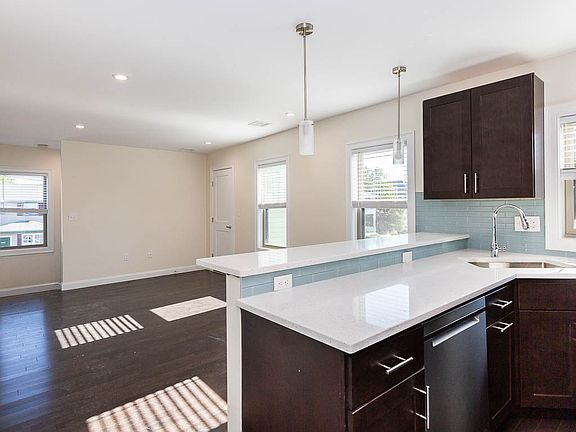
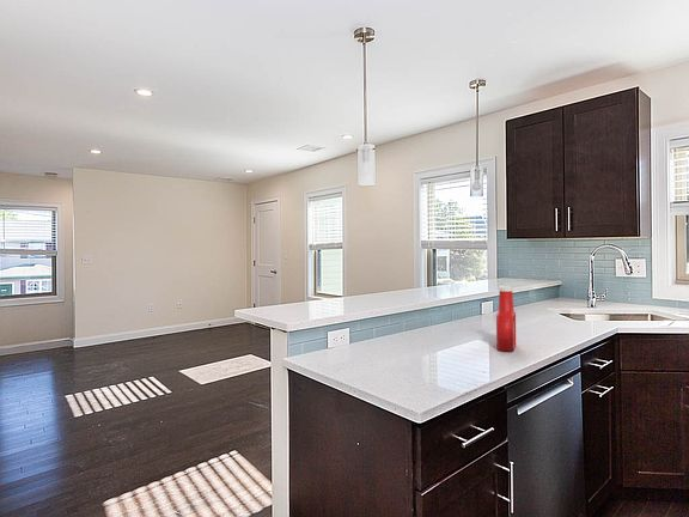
+ soap bottle (506, 317)
